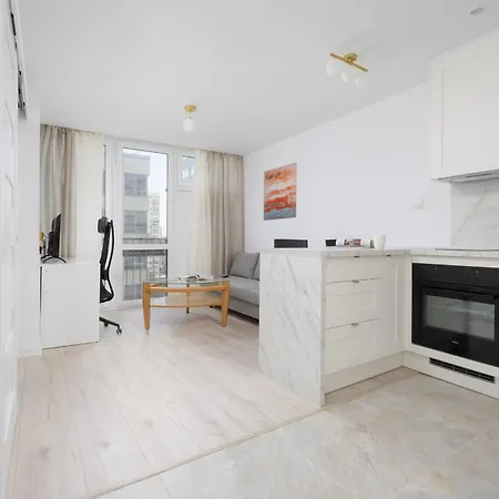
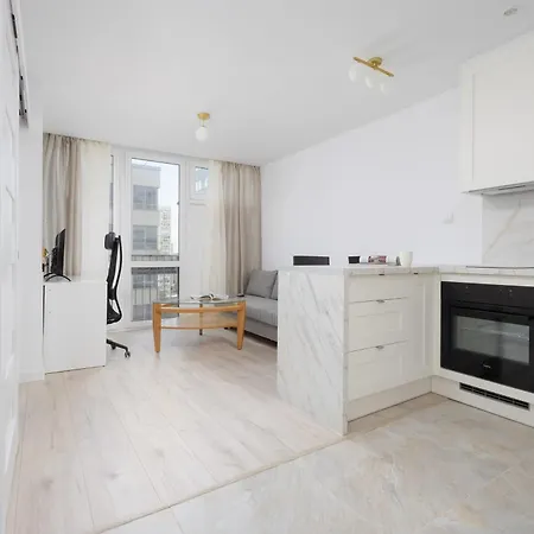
- wall art (278, 193)
